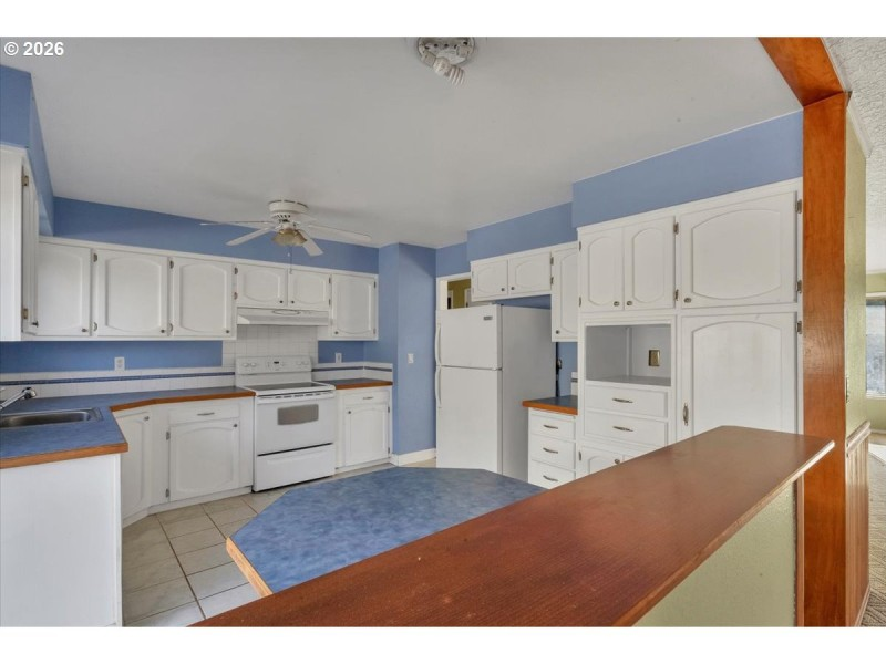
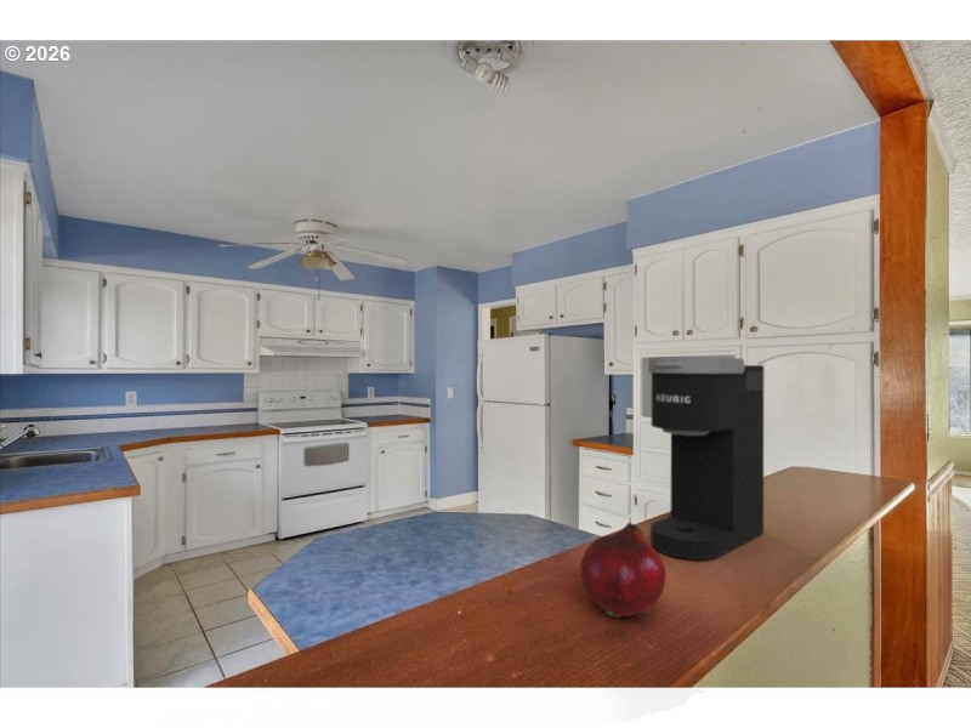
+ fruit (621, 568)
+ coffee maker (708, 447)
